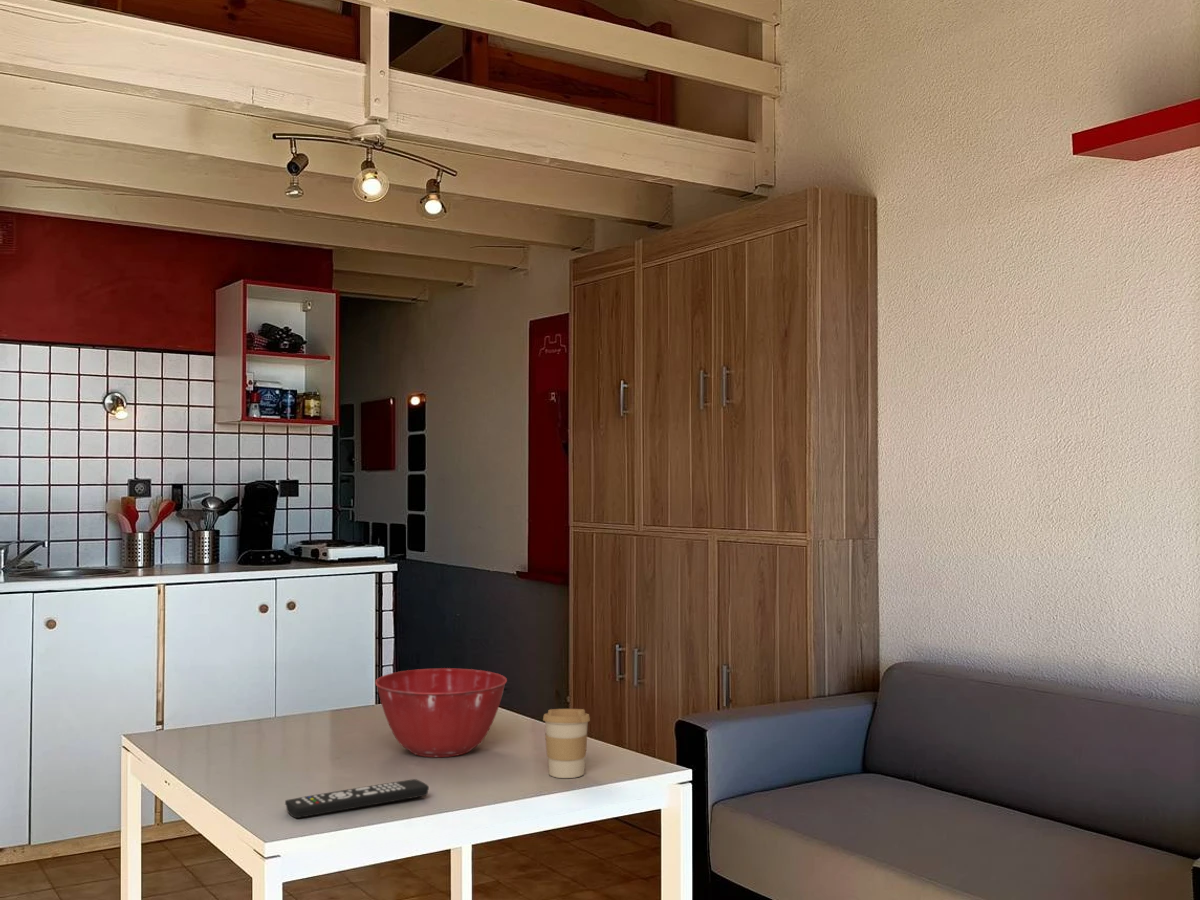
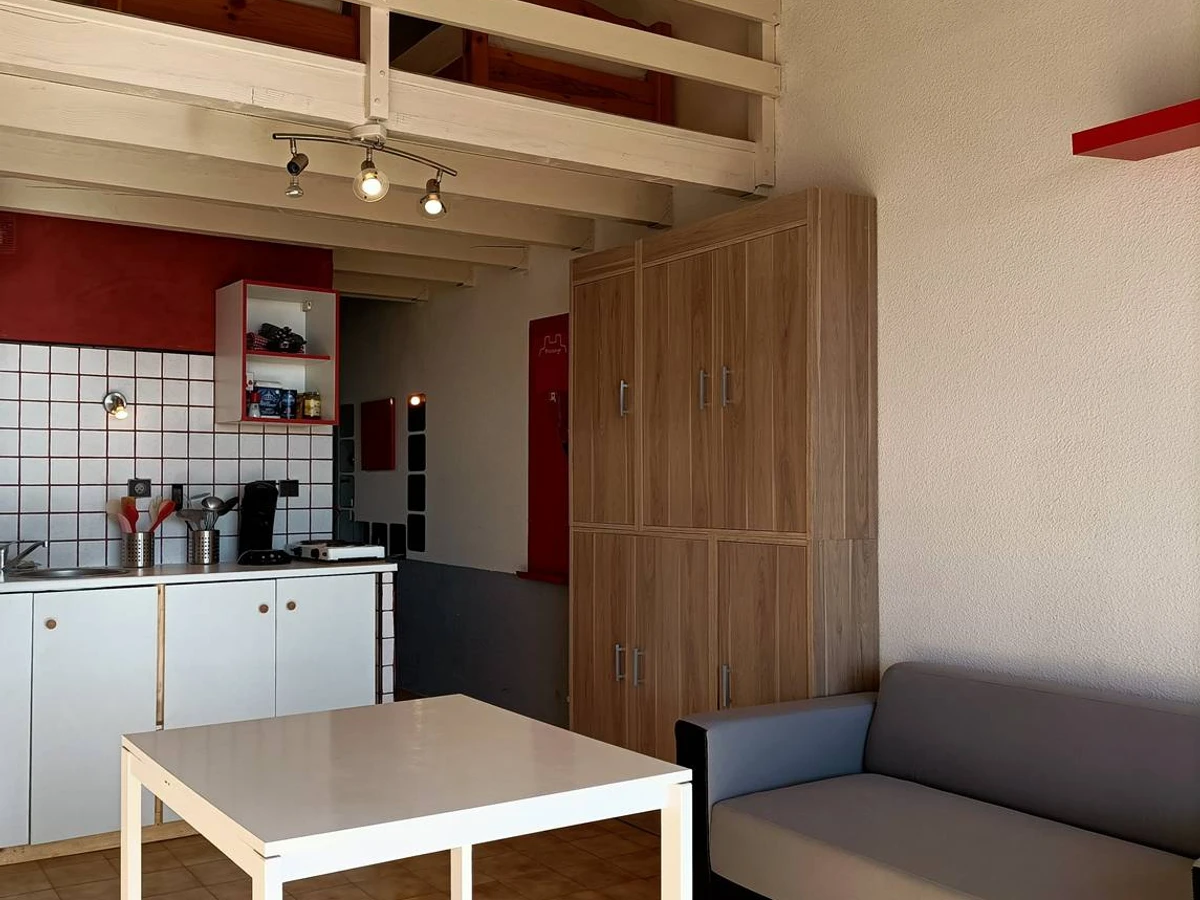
- coffee cup (566, 740)
- remote control (358, 798)
- mixing bowl (441, 714)
